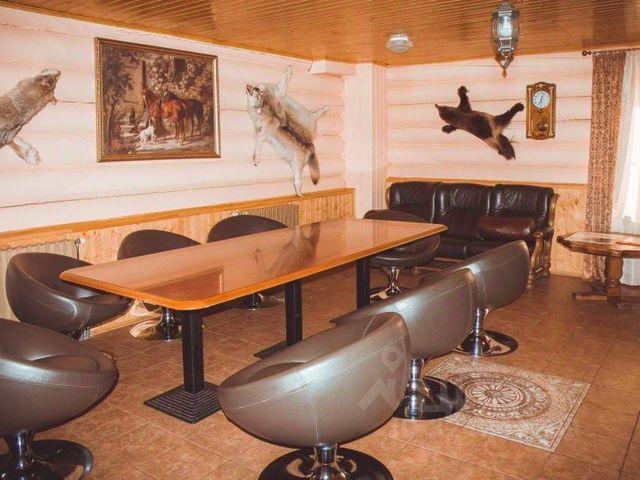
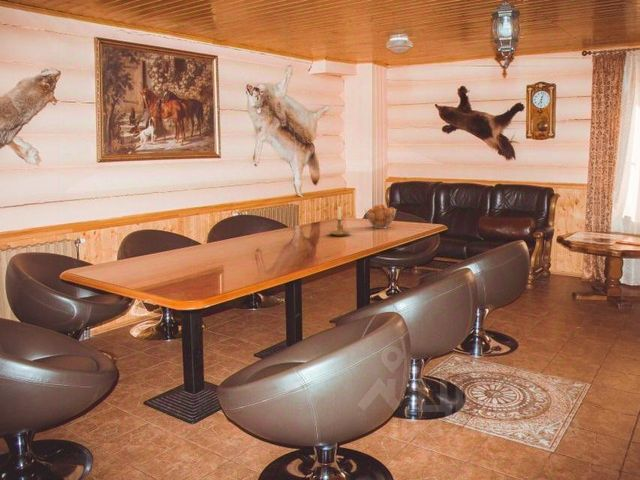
+ fruit basket (380, 216)
+ candle holder (339, 220)
